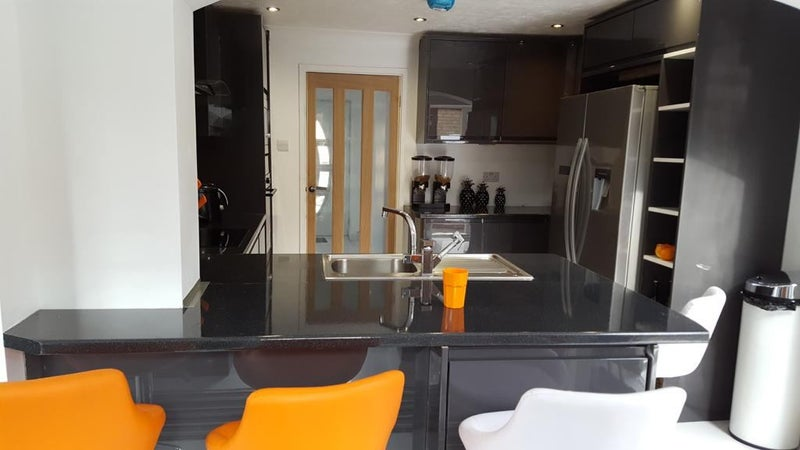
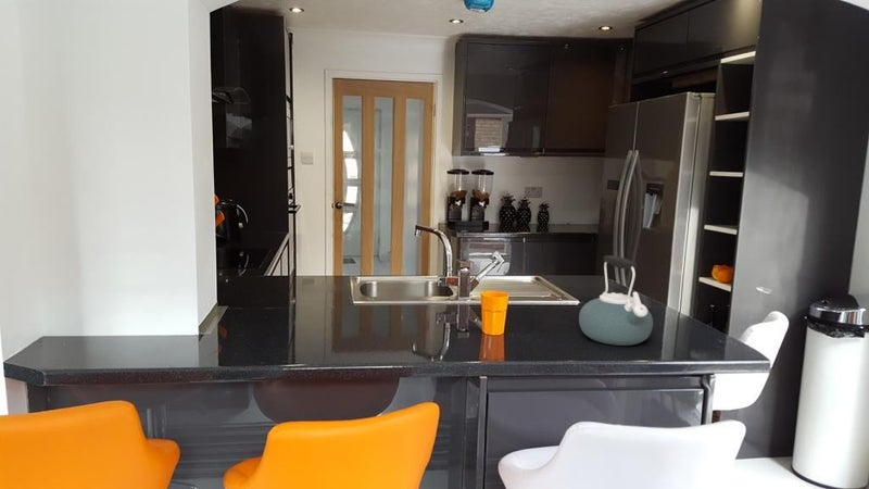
+ kettle (620, 299)
